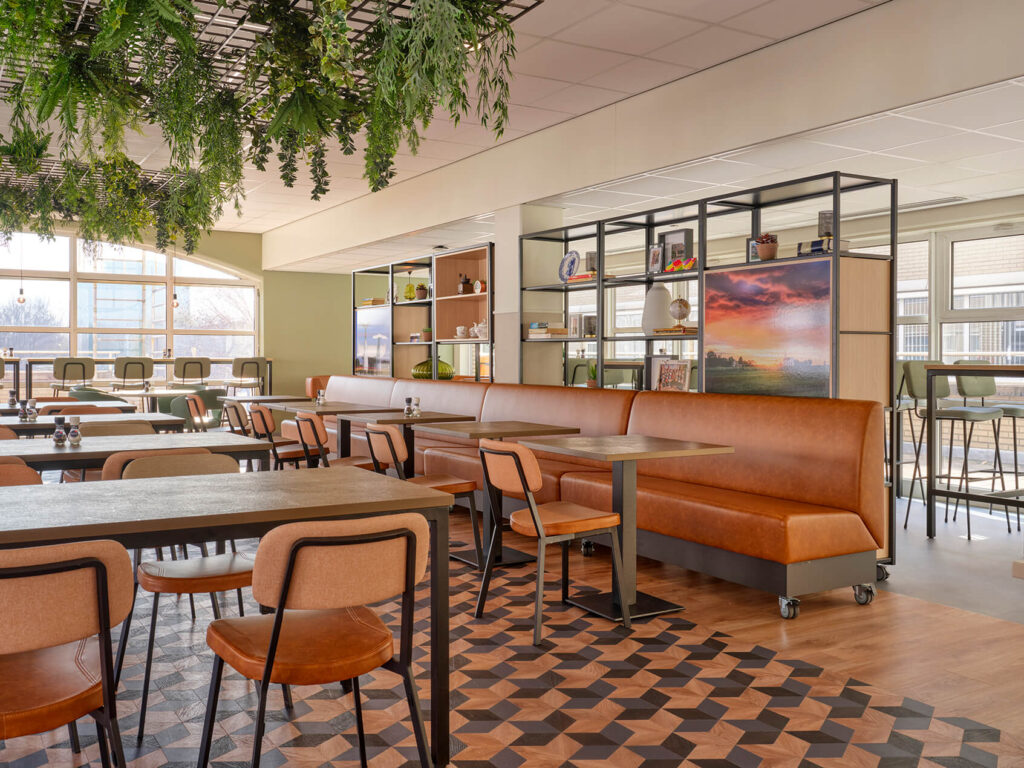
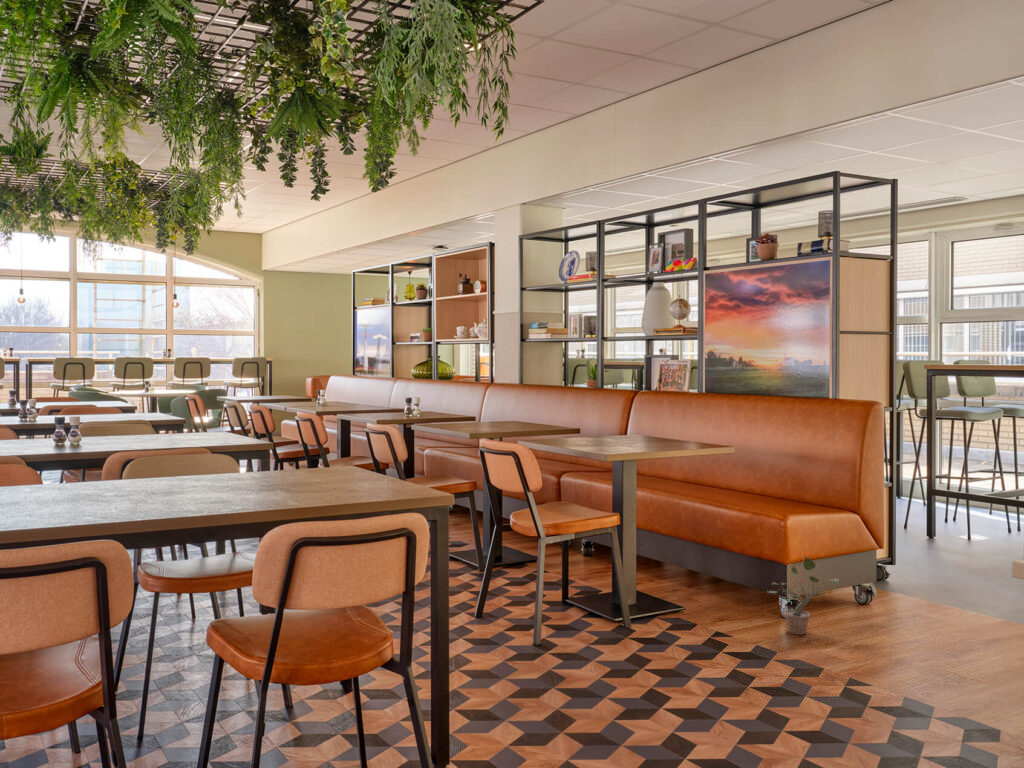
+ potted plant (800, 597)
